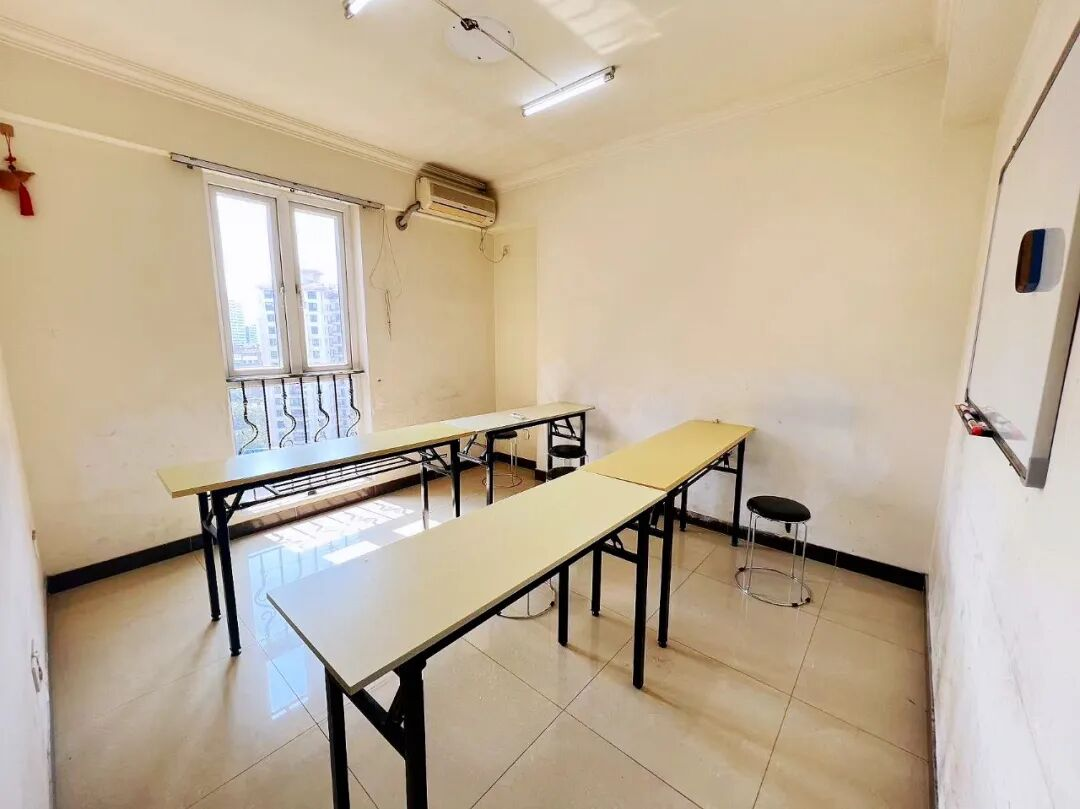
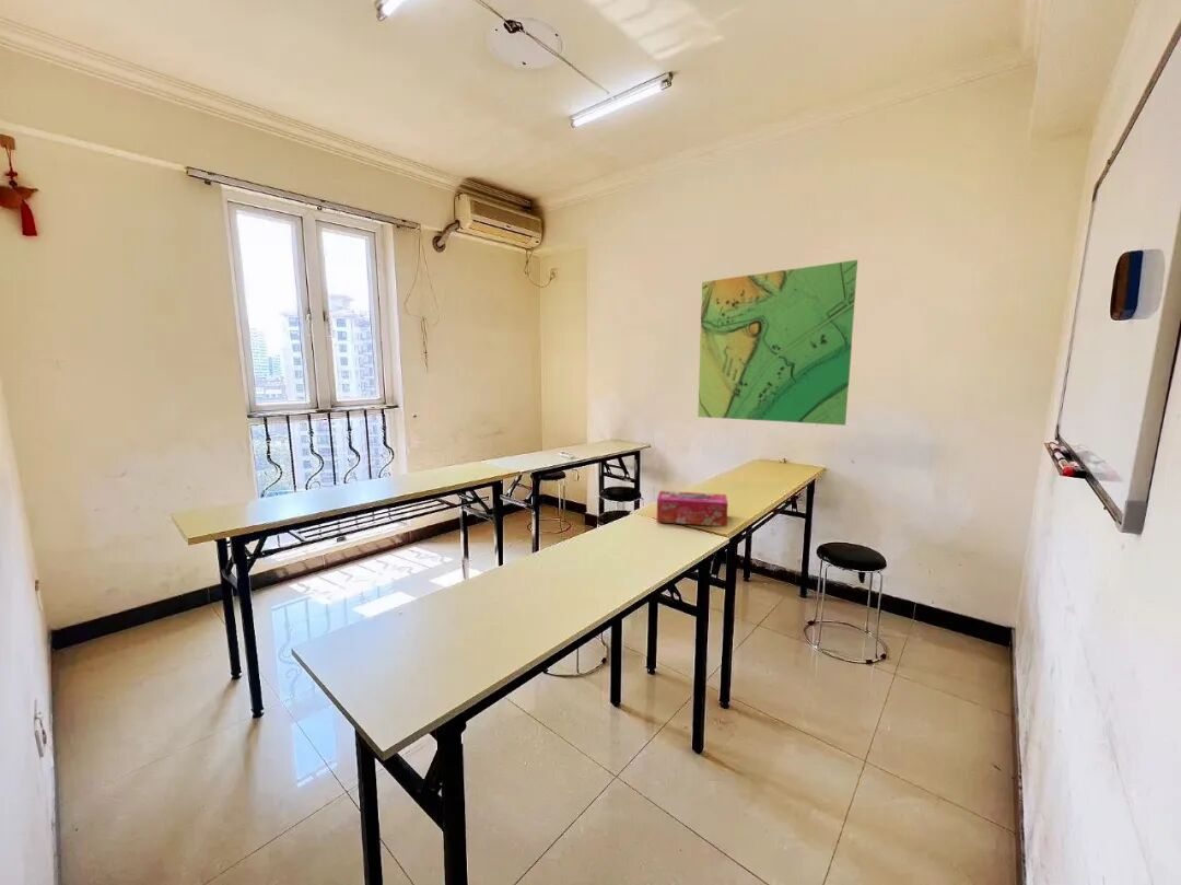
+ tissue box (691, 508)
+ map (768, 348)
